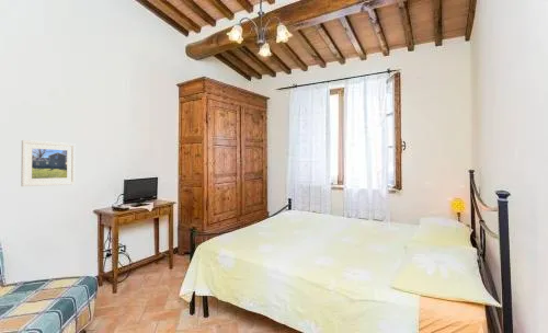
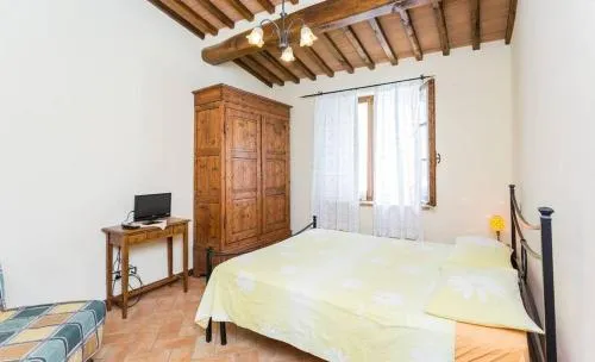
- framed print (49, 163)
